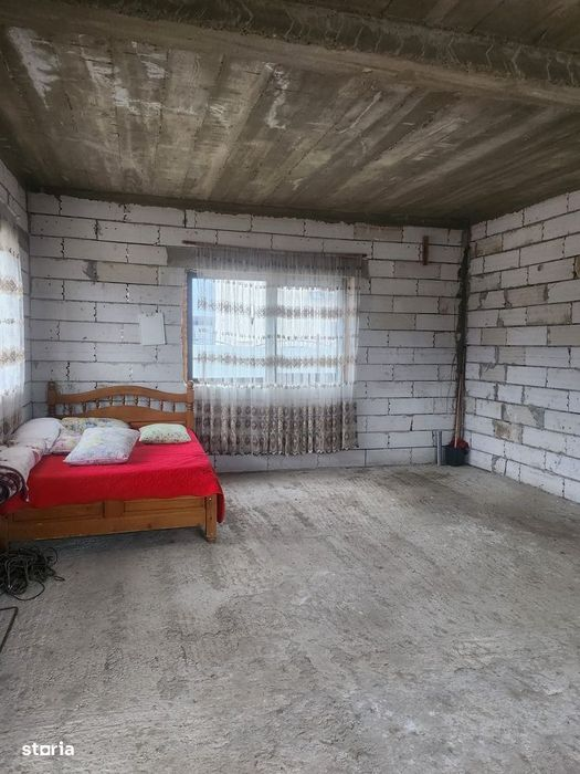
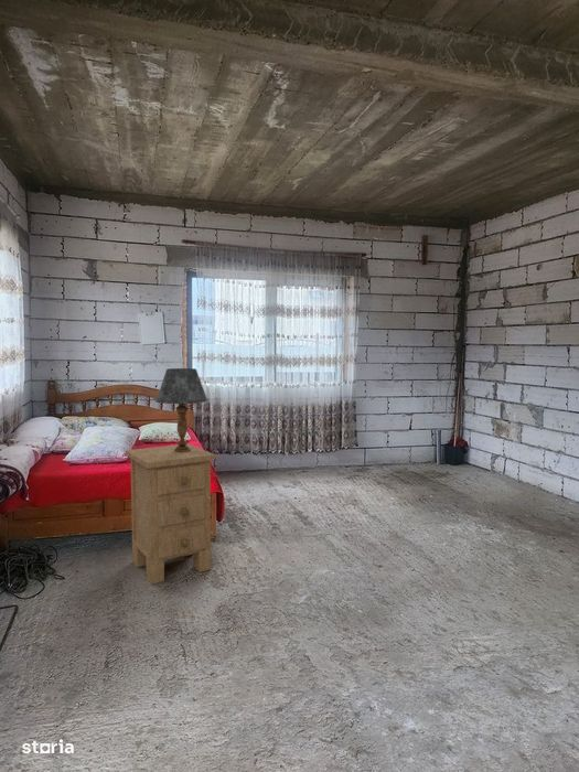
+ table lamp (182, 409)
+ nightstand (171, 510)
